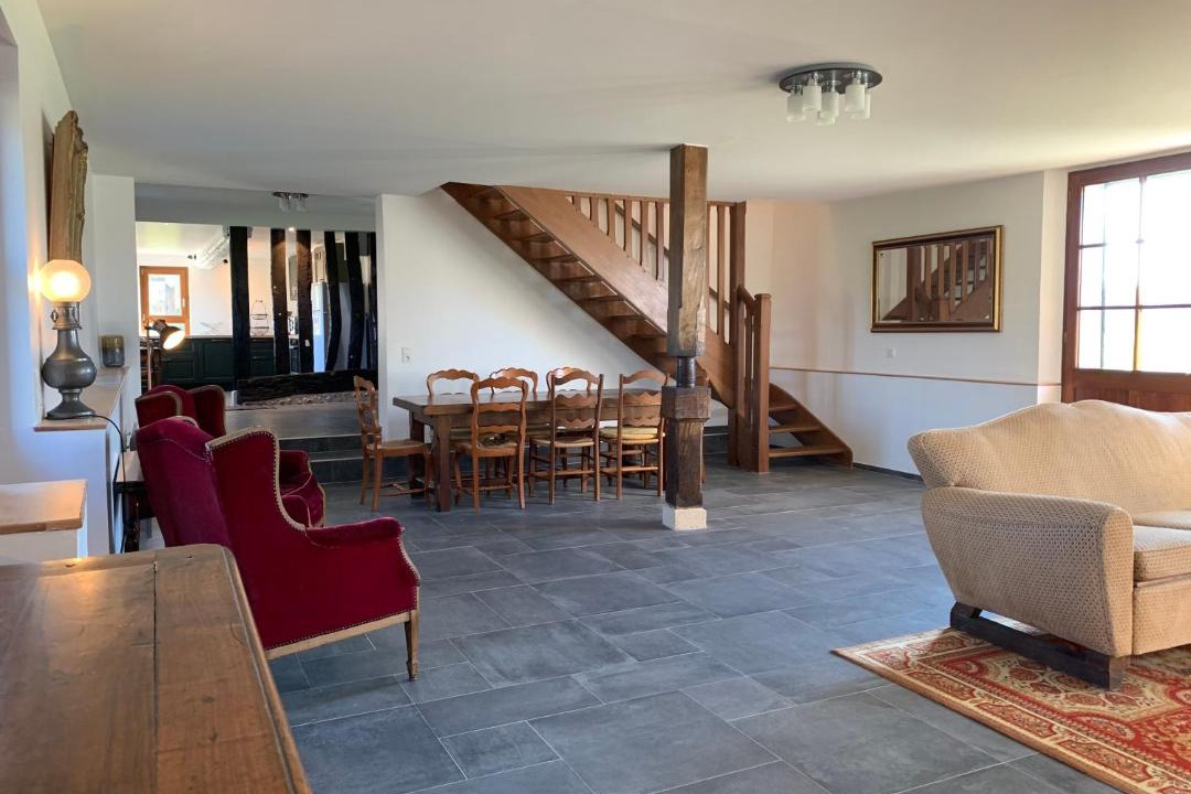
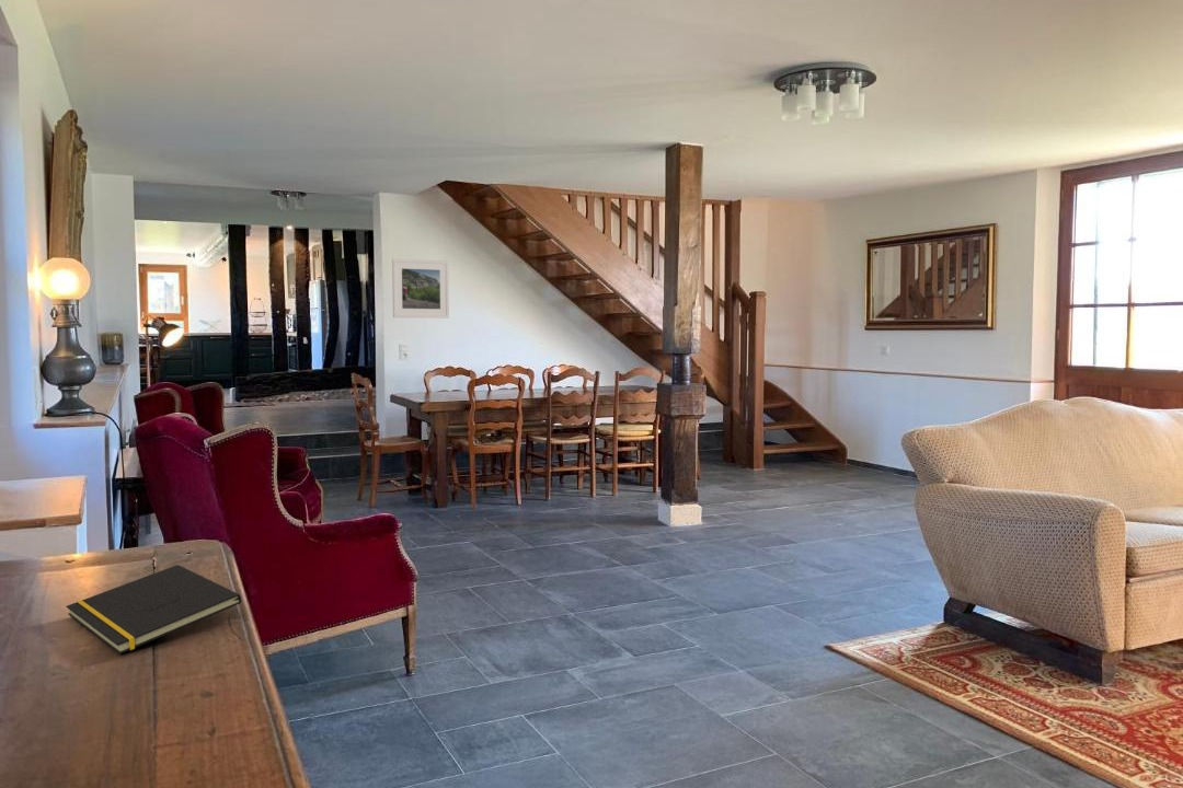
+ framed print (421, 289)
+ notepad (151, 604)
